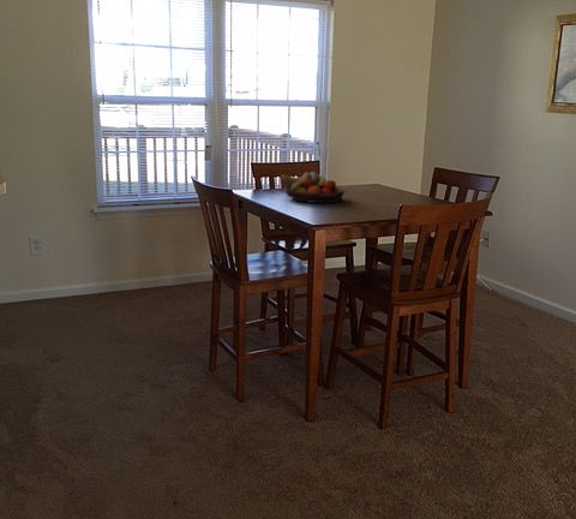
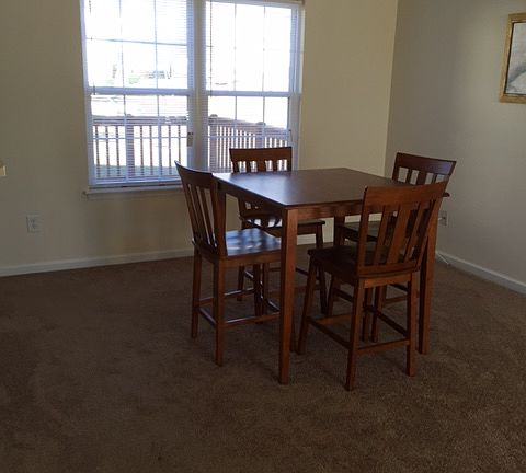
- fruit bowl (313, 186)
